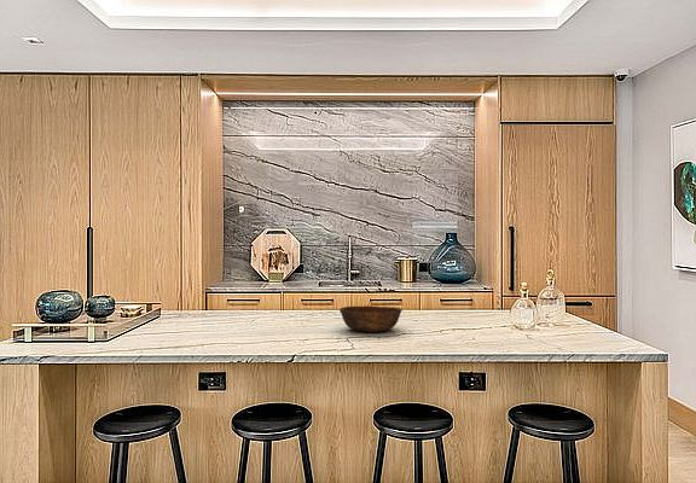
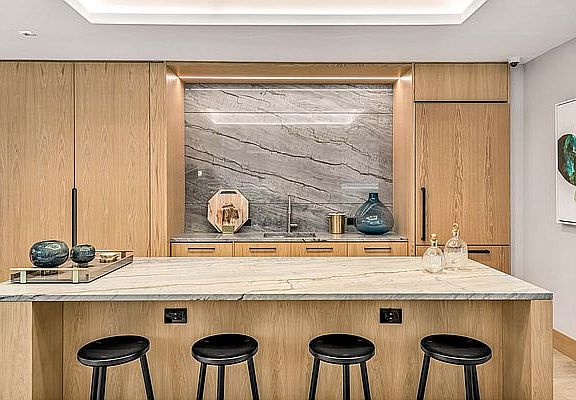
- bowl (370, 319)
